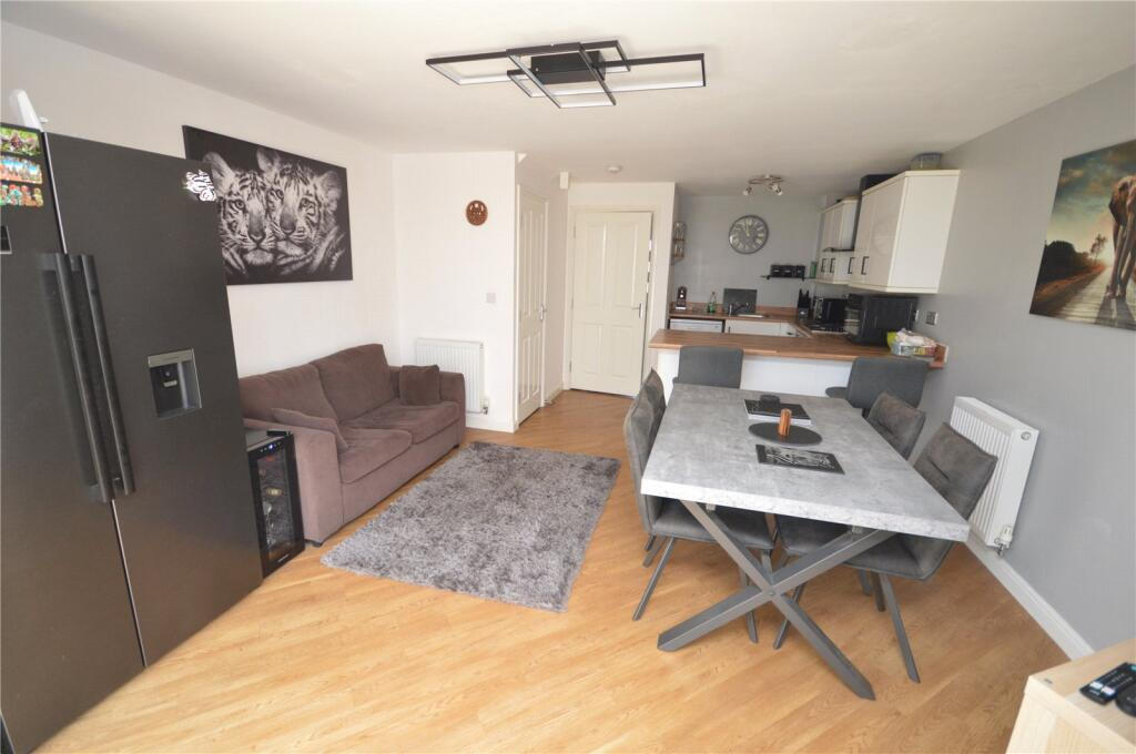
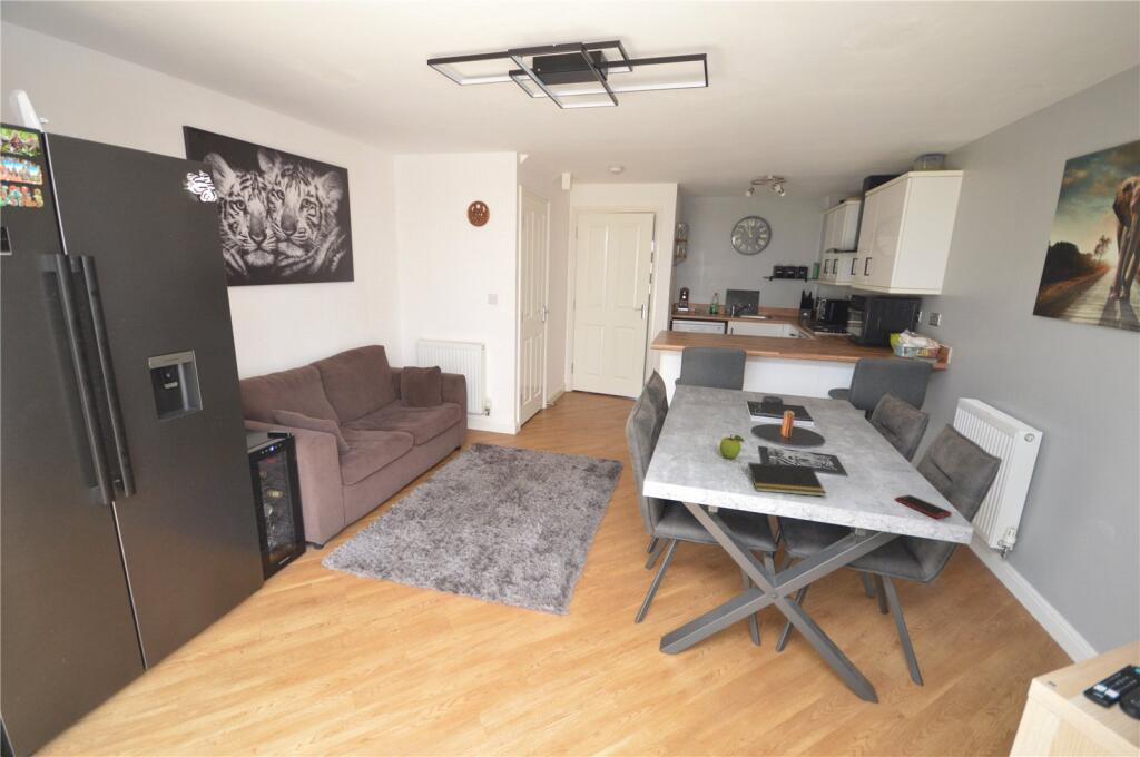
+ notepad (785, 478)
+ cell phone (922, 505)
+ fruit (731, 445)
